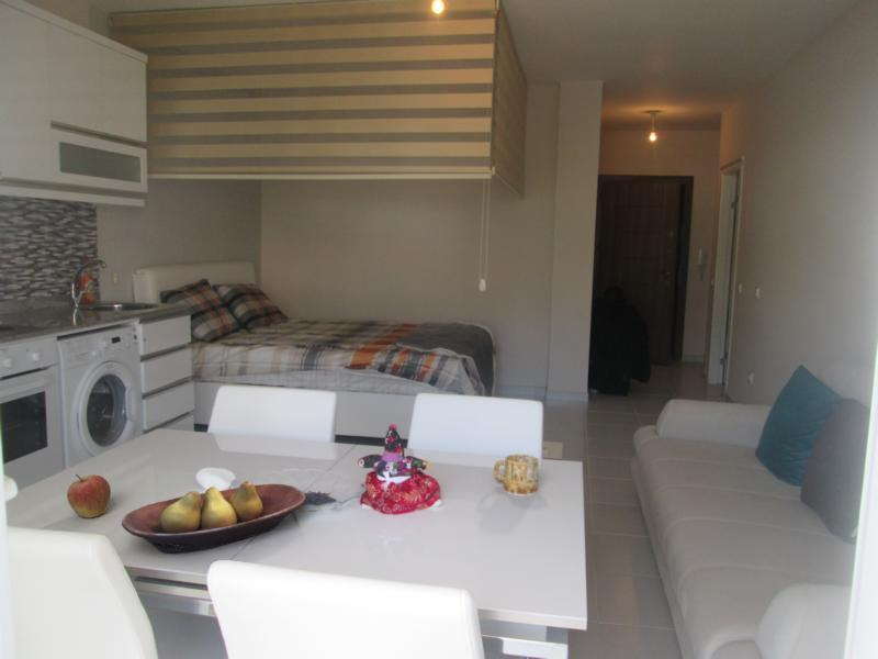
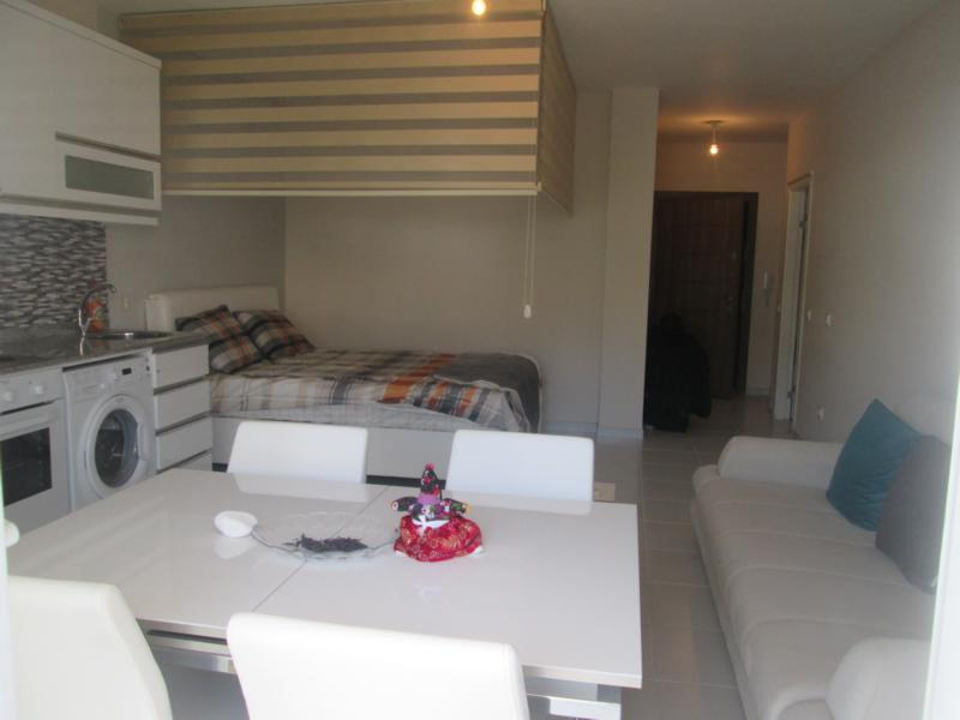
- apple (89, 493)
- mug (515, 473)
- fruit bowl (219, 509)
